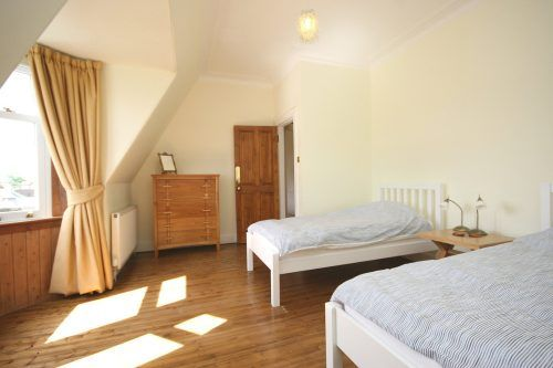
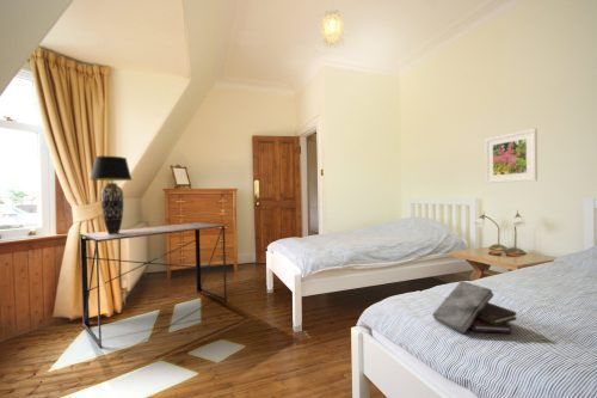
+ table lamp (112, 195)
+ desk (161, 264)
+ book (468, 302)
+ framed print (509, 158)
